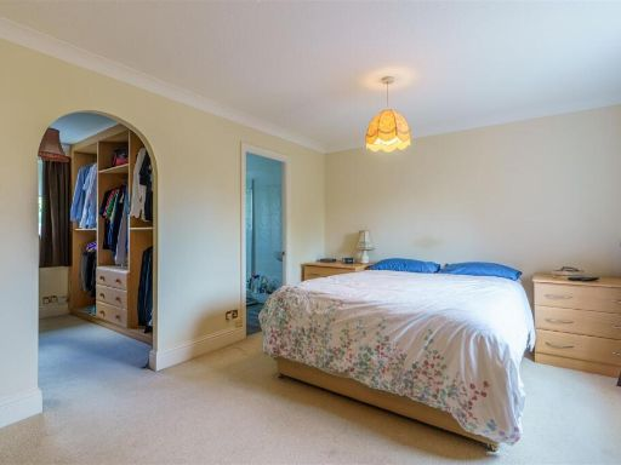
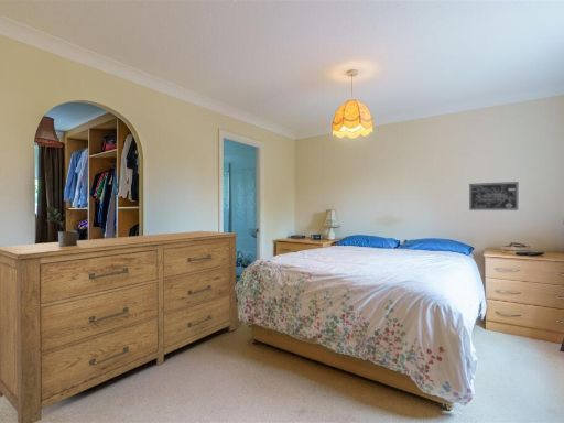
+ potted plant (63, 226)
+ wall art (492, 196)
+ dresser (142, 296)
